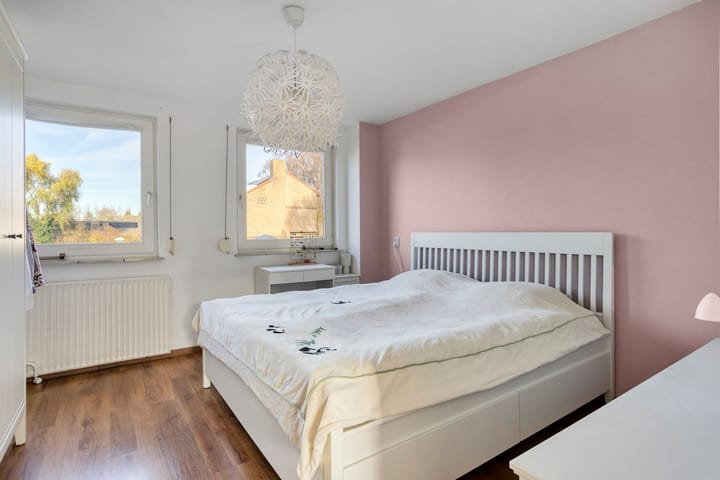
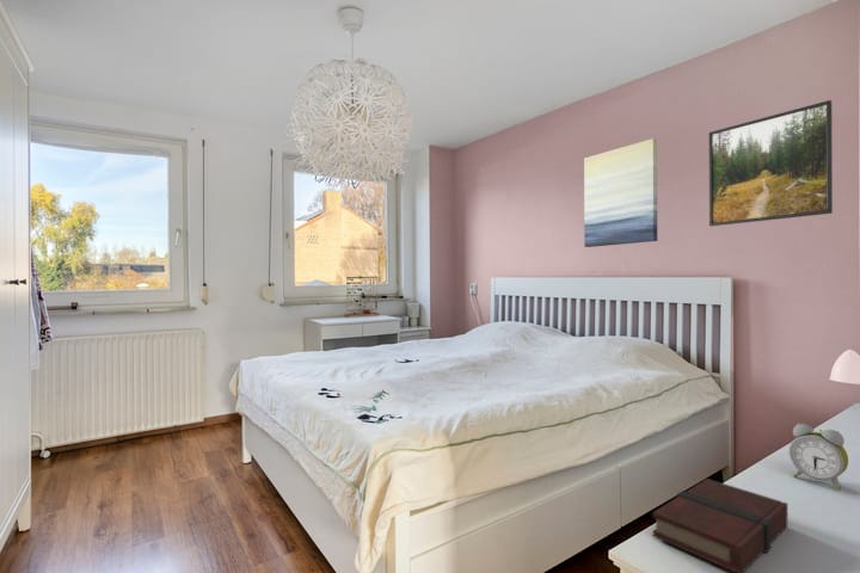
+ alarm clock (818, 454)
+ book (720, 518)
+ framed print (764, 168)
+ wall art (618, 196)
